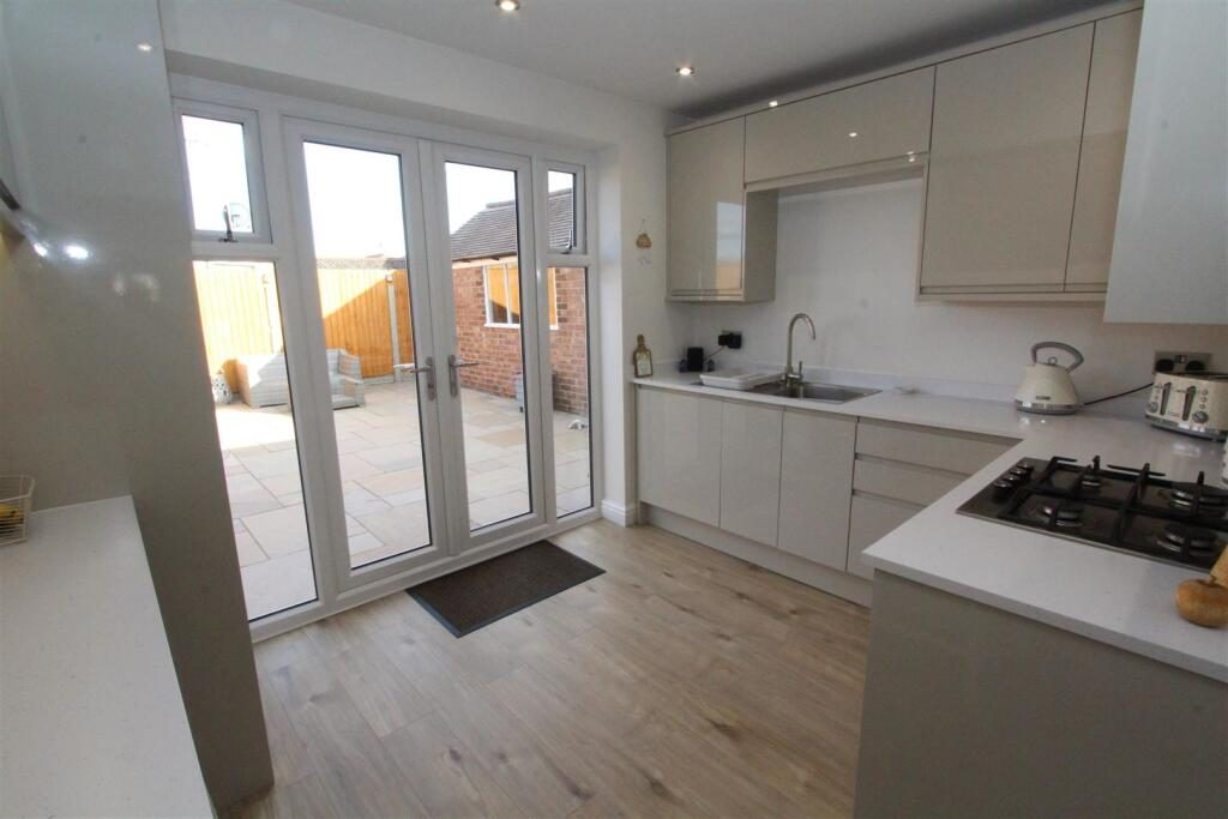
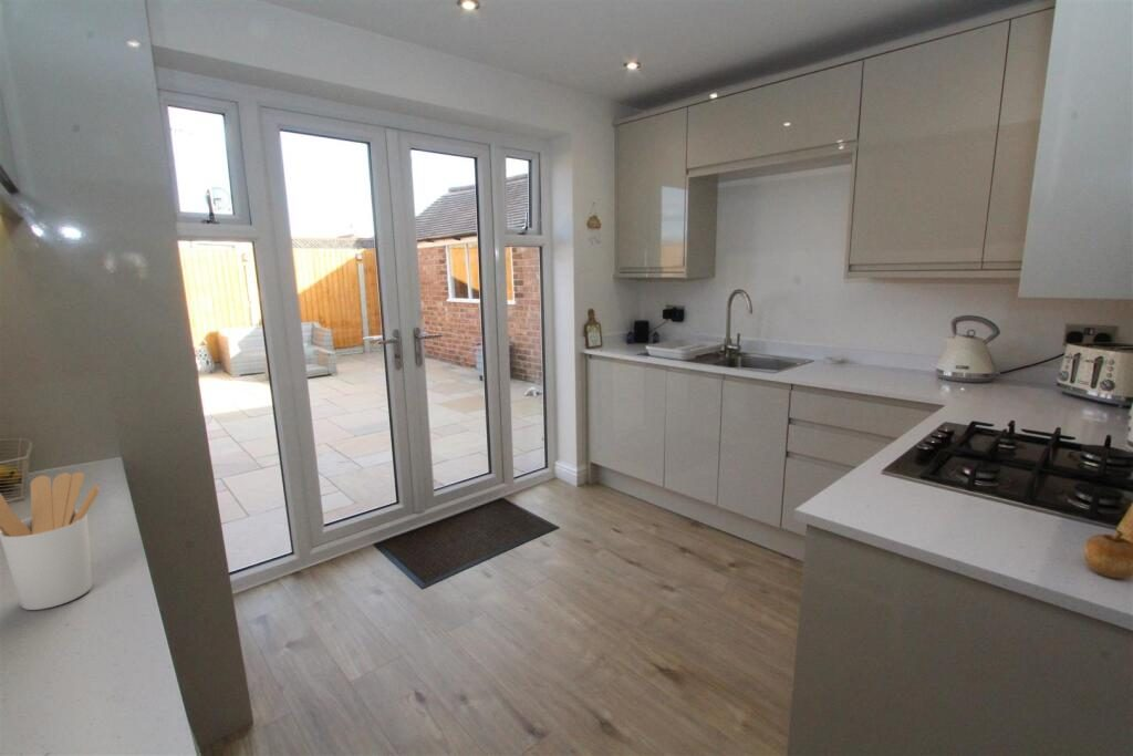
+ utensil holder (53, 535)
